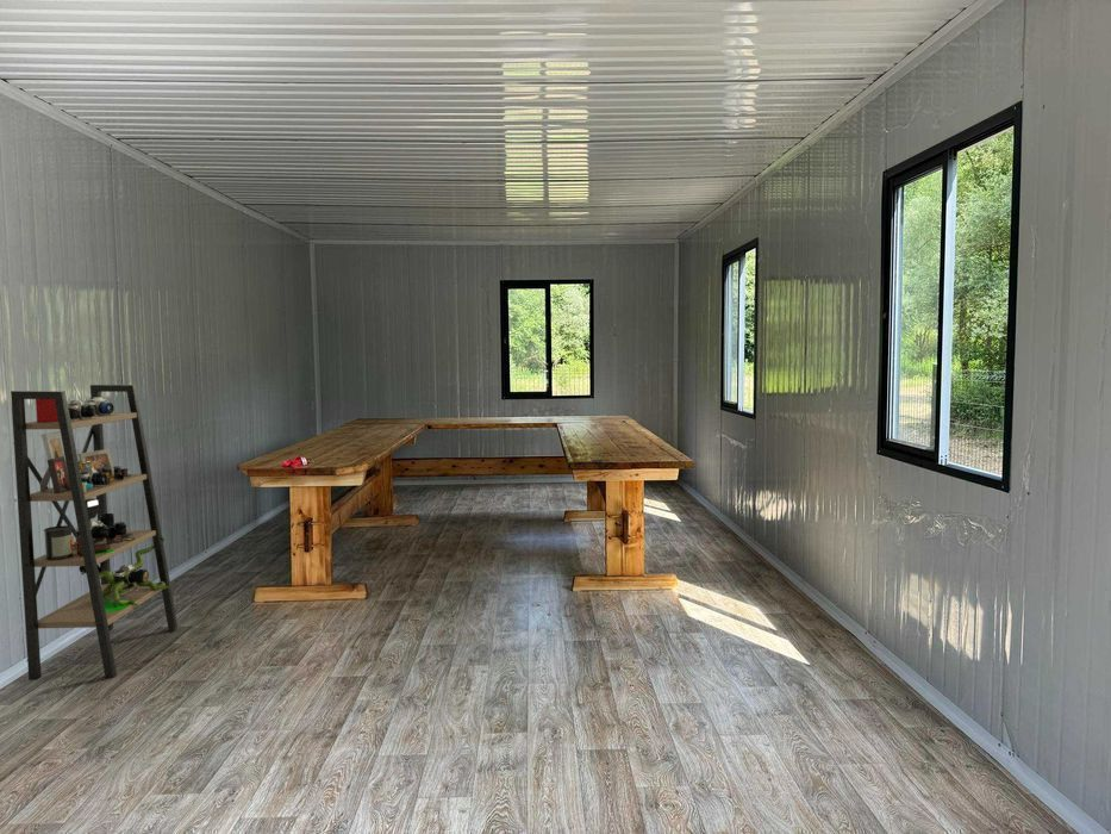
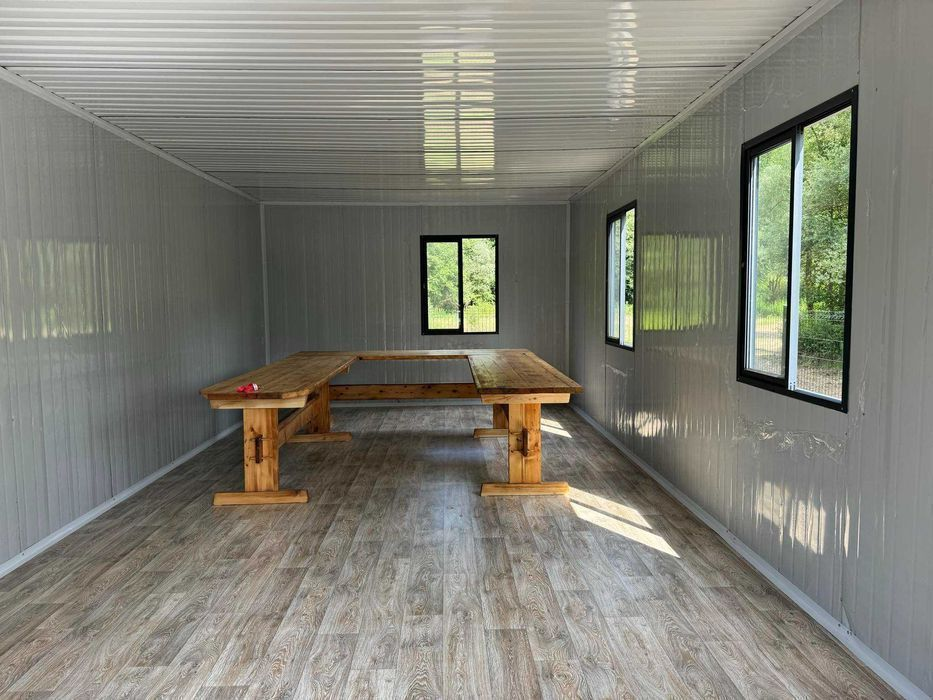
- shelving unit (104, 521)
